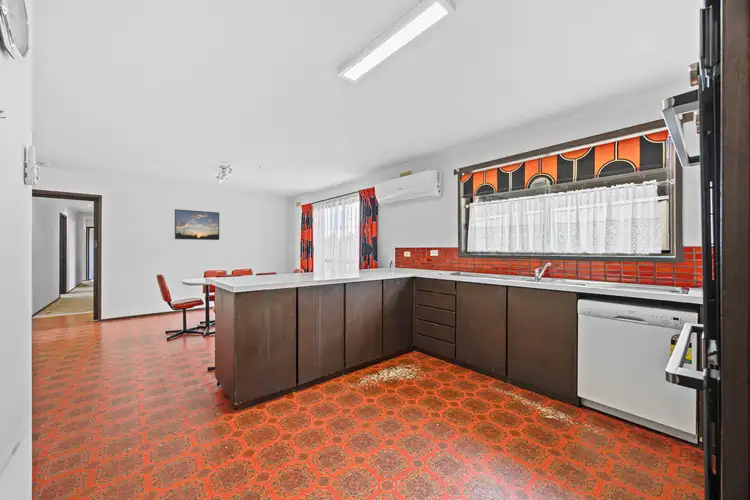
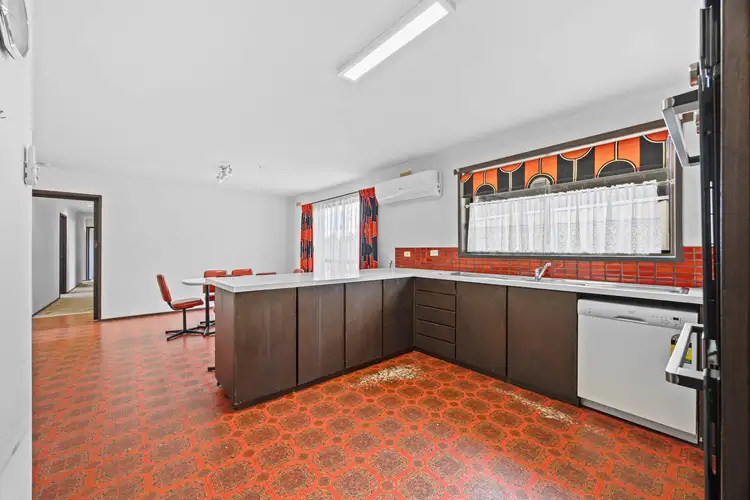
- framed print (197, 225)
